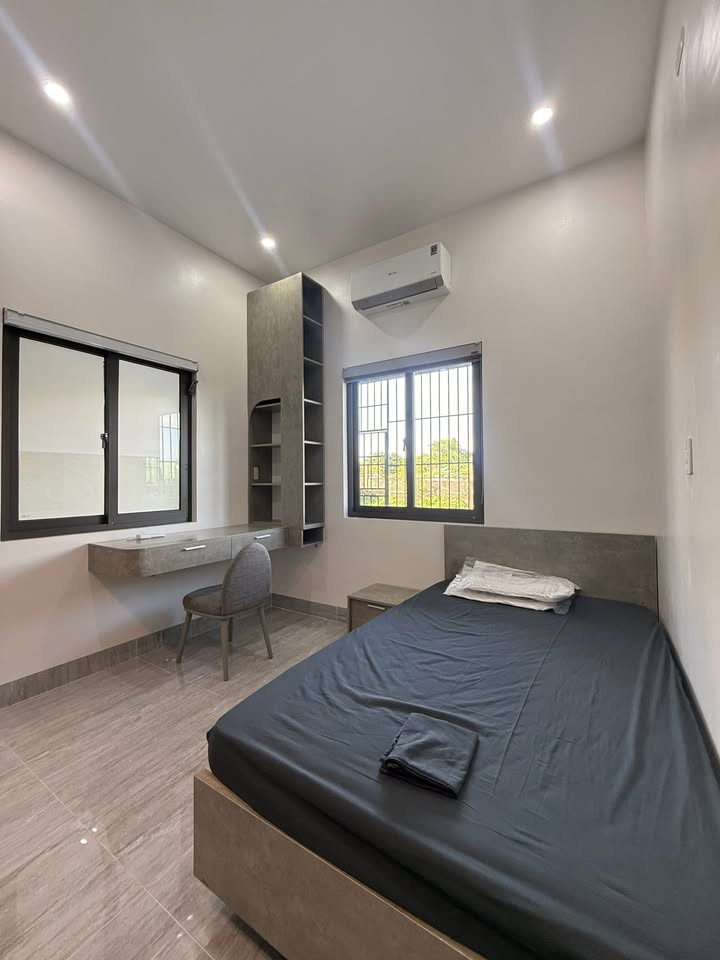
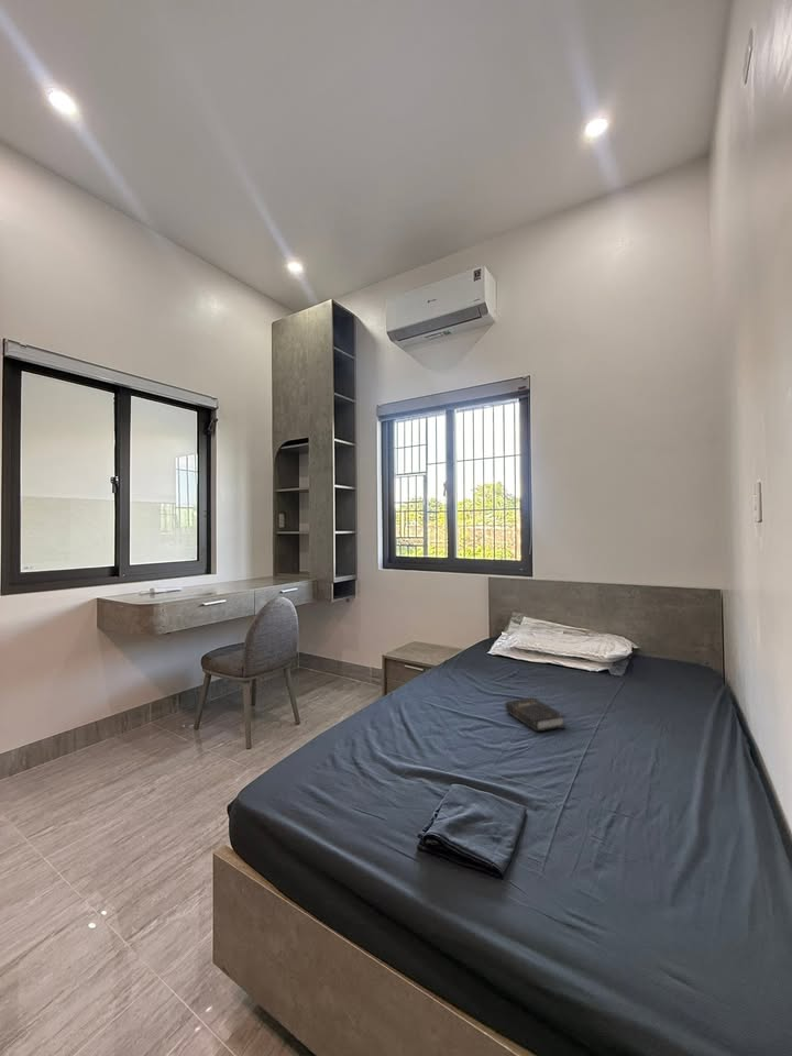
+ hardback book (534, 713)
